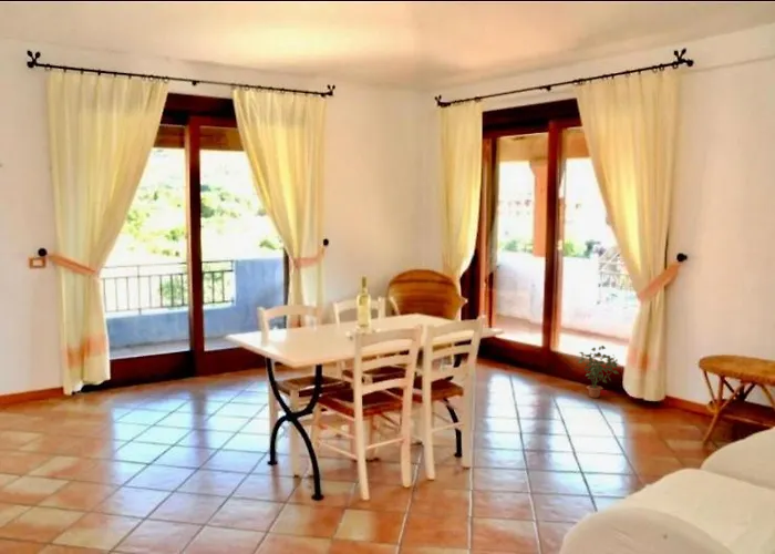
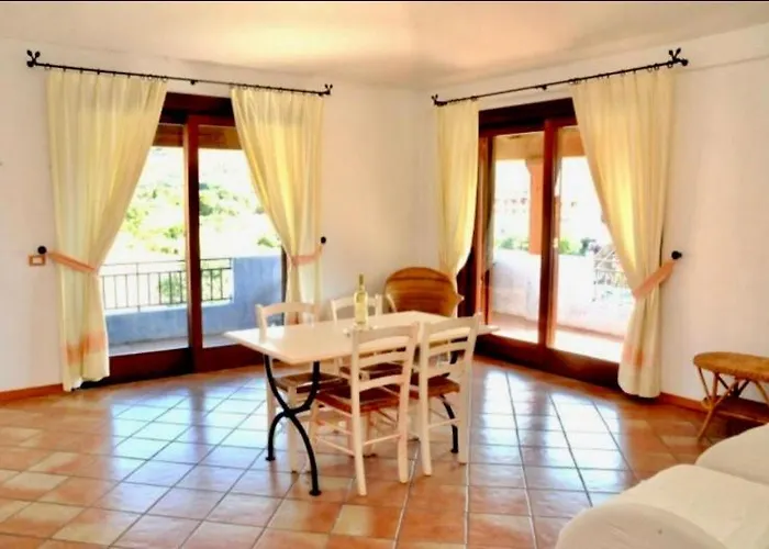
- potted plant (595, 371)
